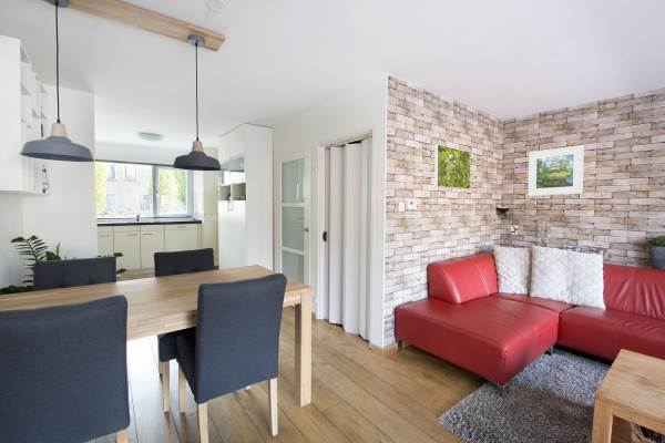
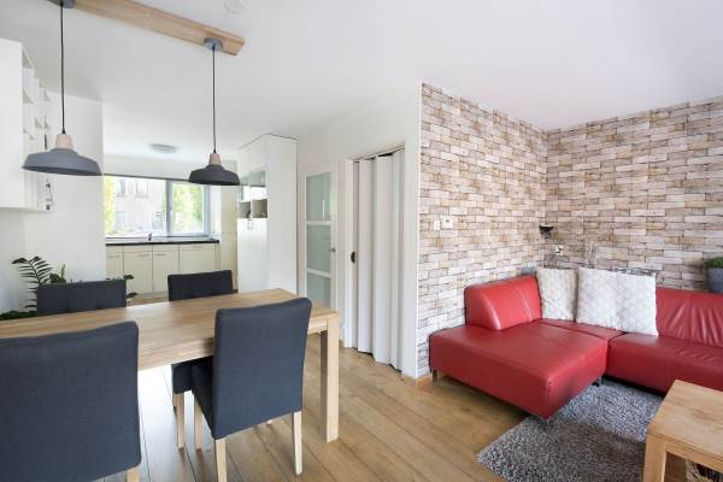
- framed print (453, 167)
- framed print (554, 172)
